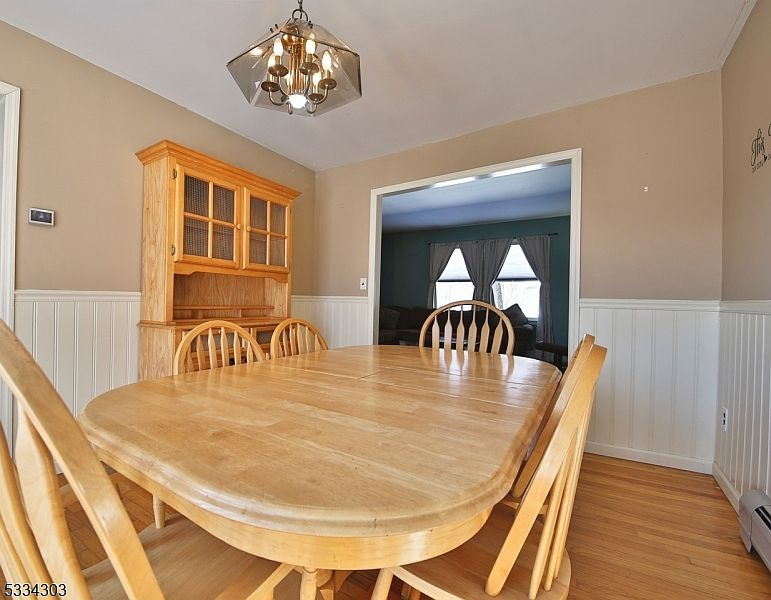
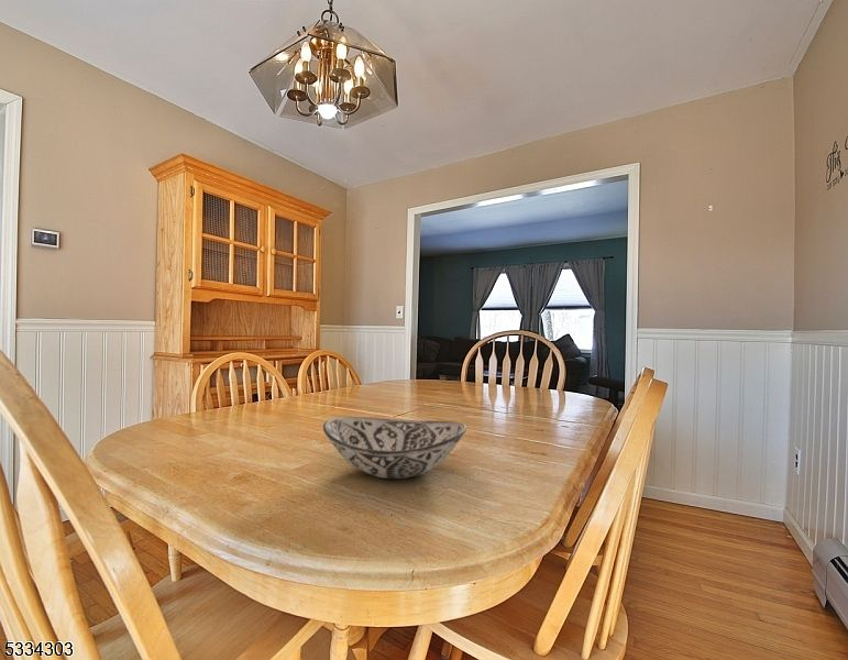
+ decorative bowl (394, 447)
